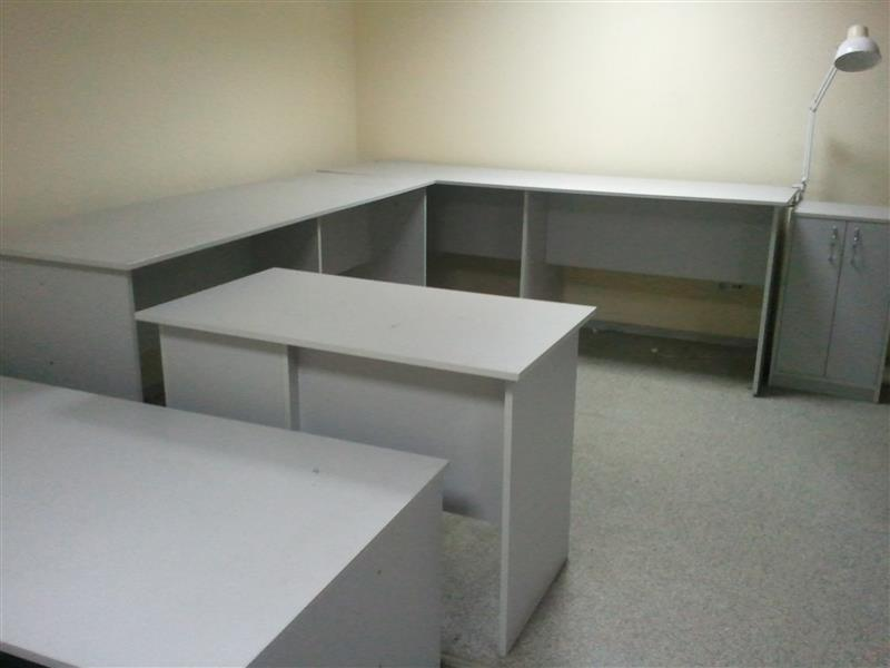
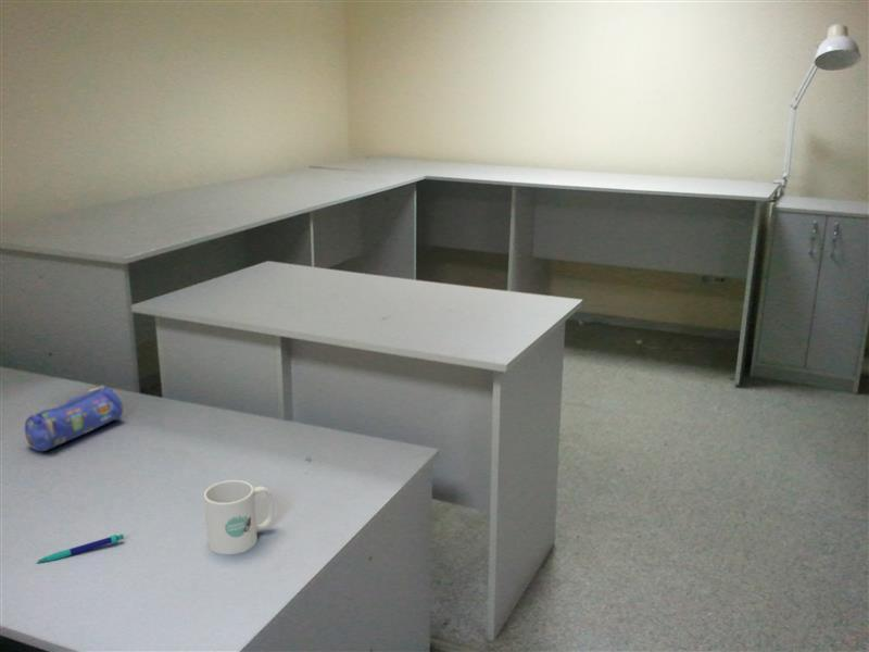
+ pen (79, 548)
+ mug (240, 513)
+ pencil case (75, 415)
